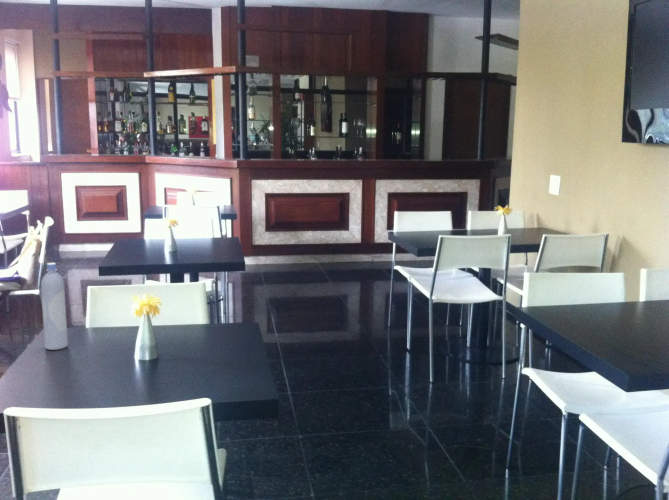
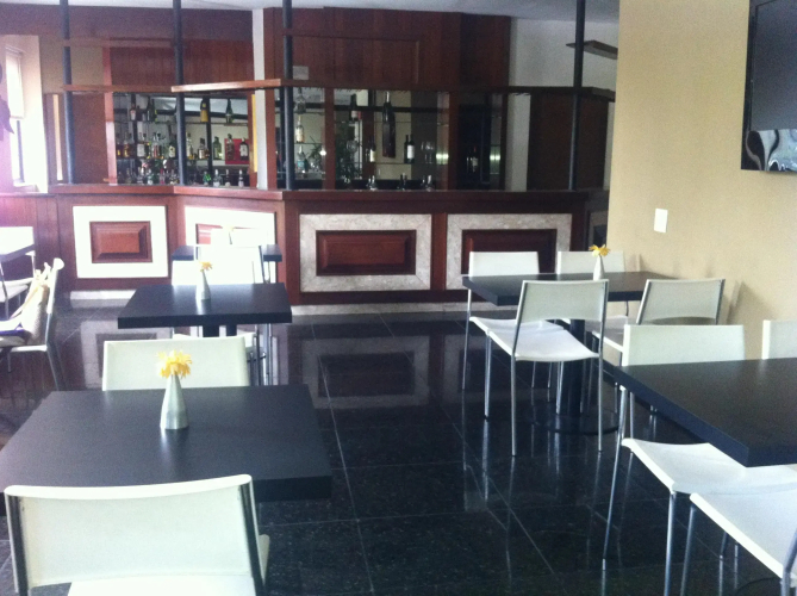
- bottle (53, 305)
